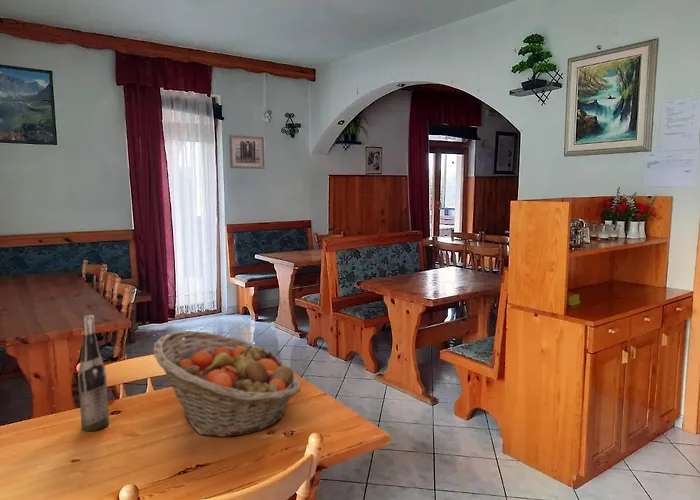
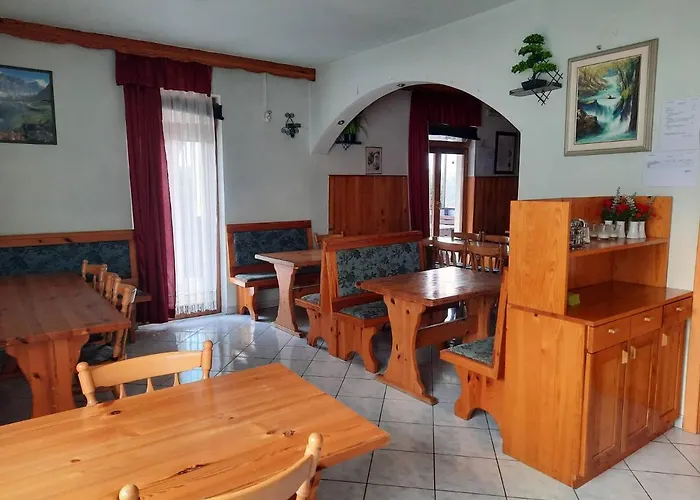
- wine bottle (91, 371)
- wall art (247, 152)
- fruit basket (228, 375)
